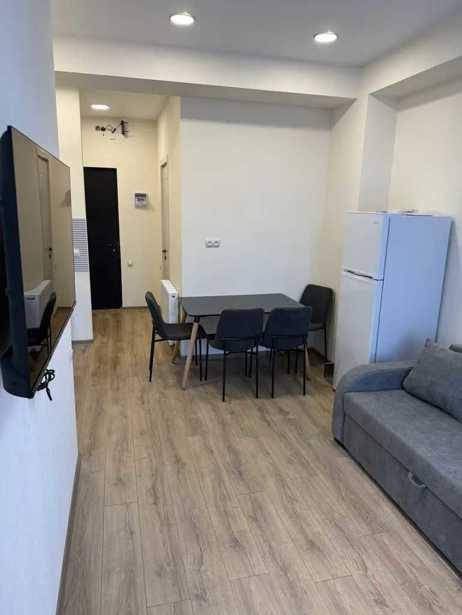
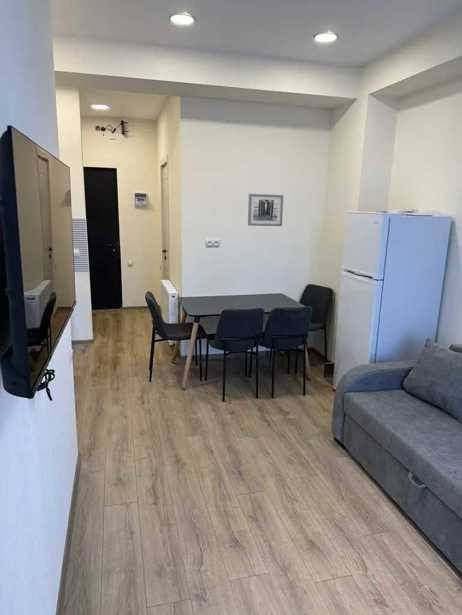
+ wall art (265, 210)
